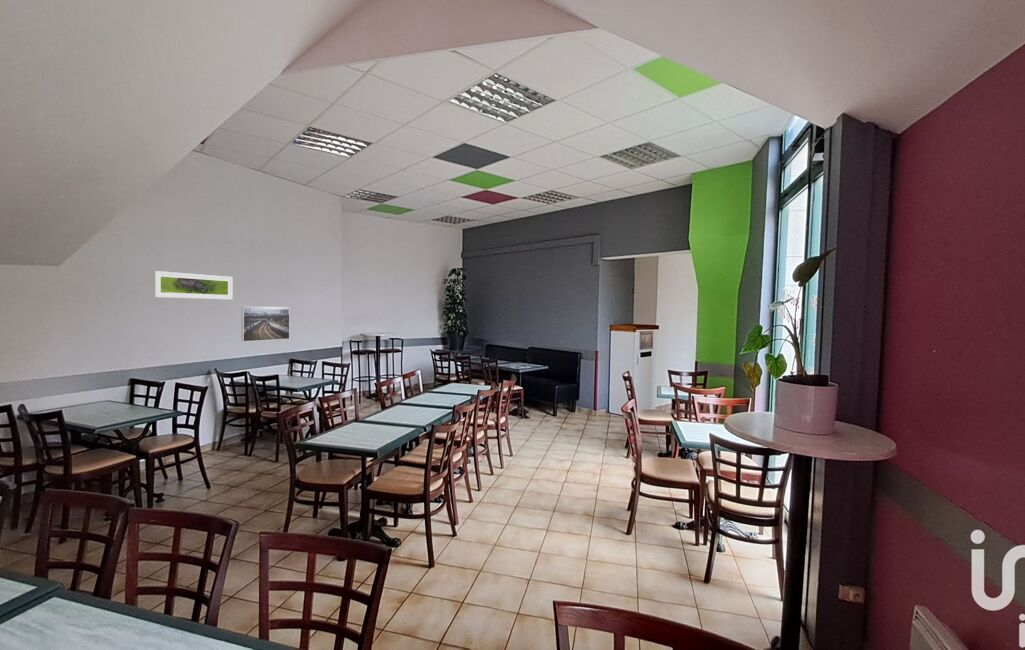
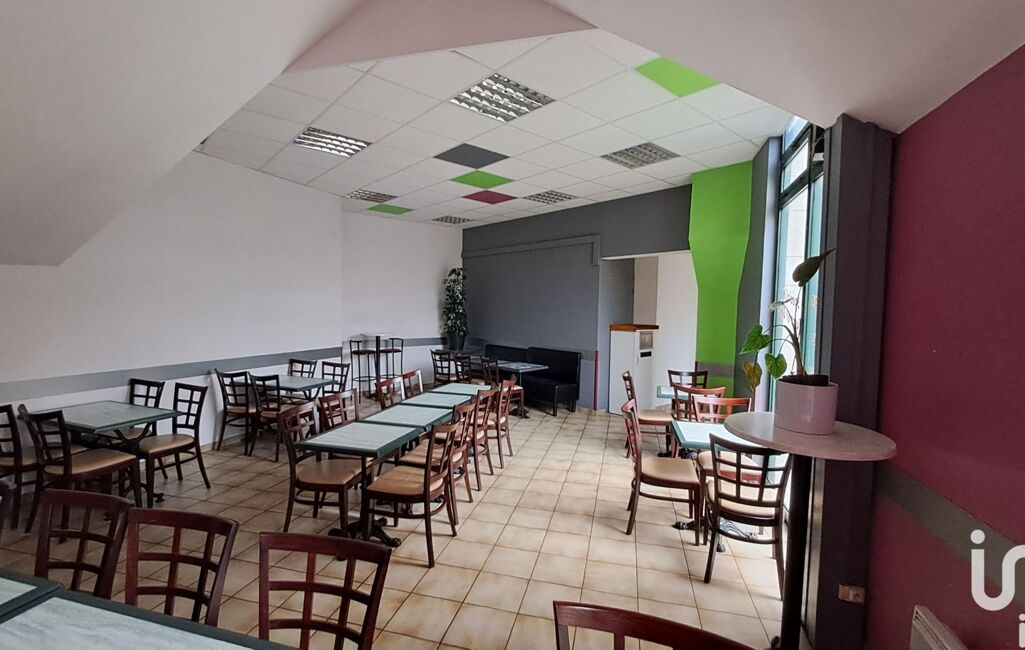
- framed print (196, 286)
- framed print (266, 323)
